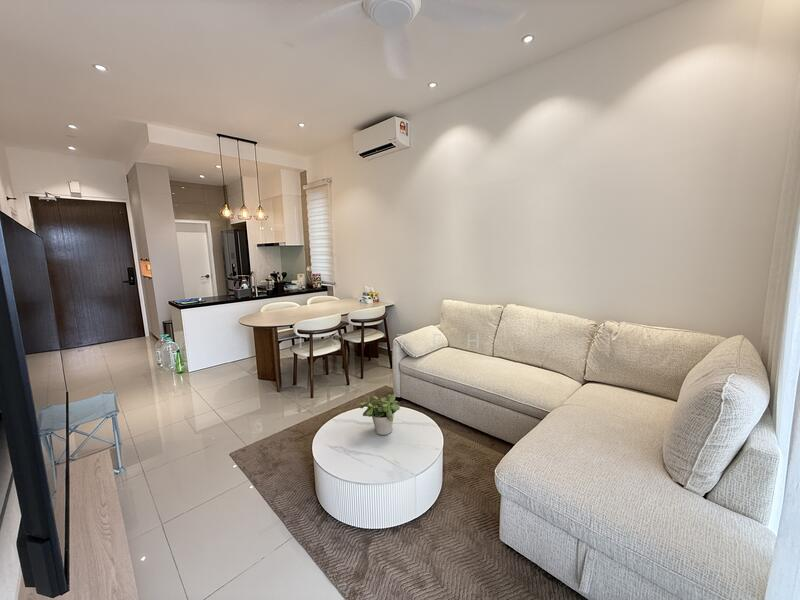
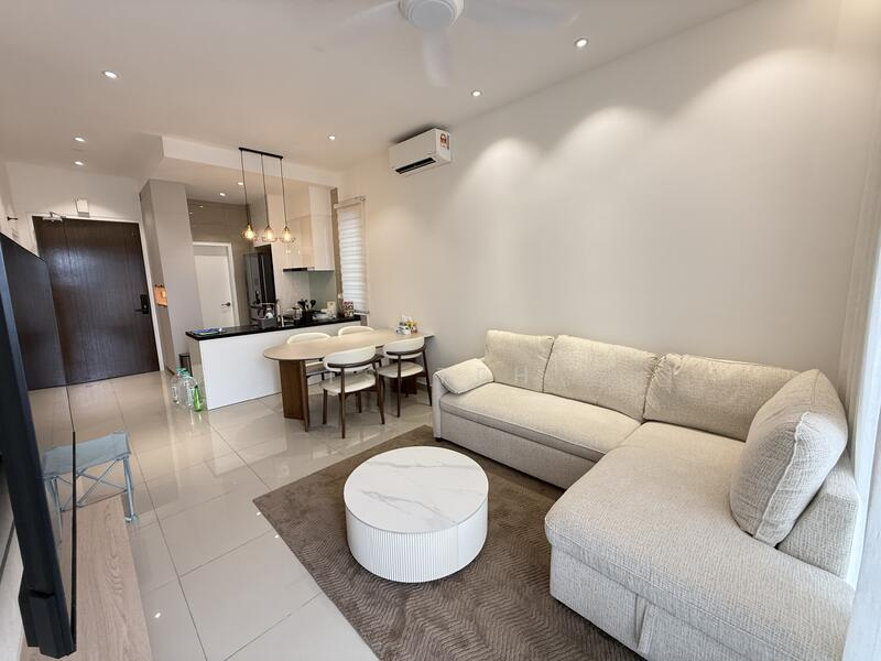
- potted plant (380, 414)
